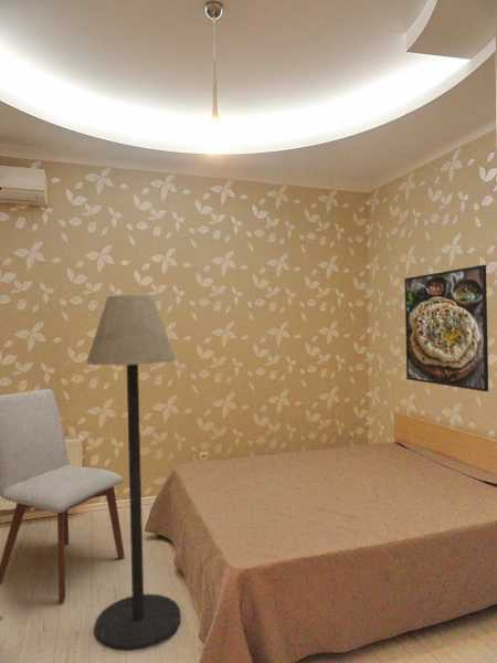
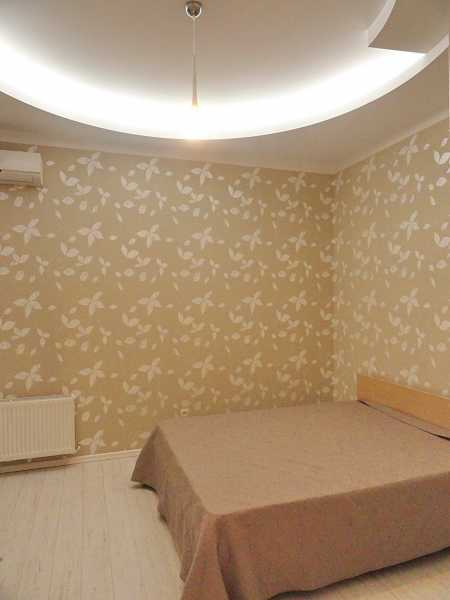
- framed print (442, 328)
- chair (55, 481)
- floor lamp (134, 460)
